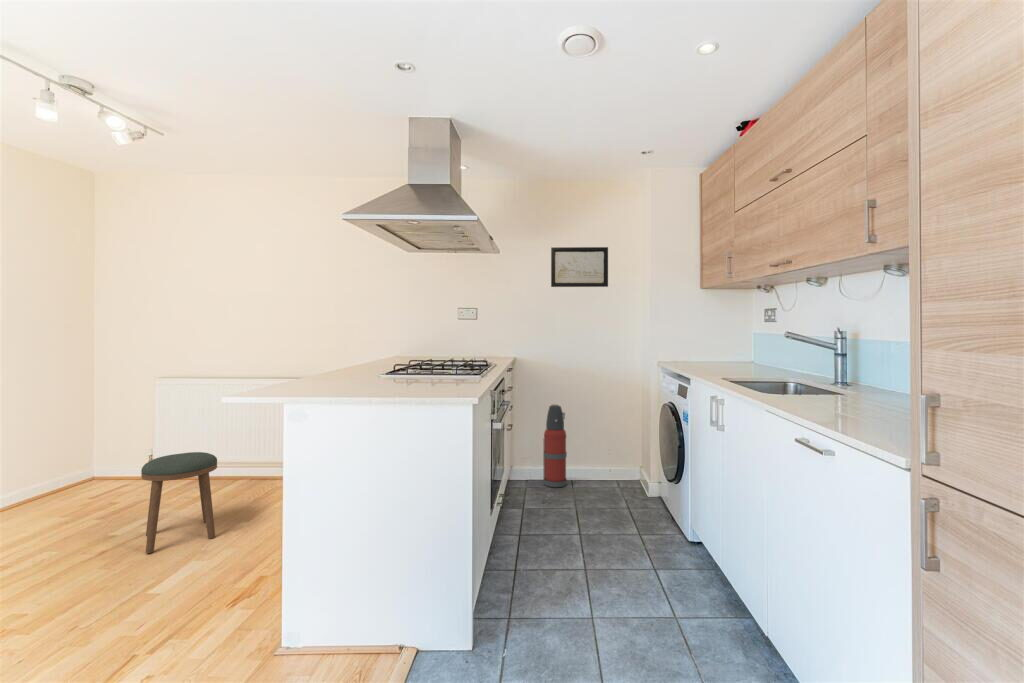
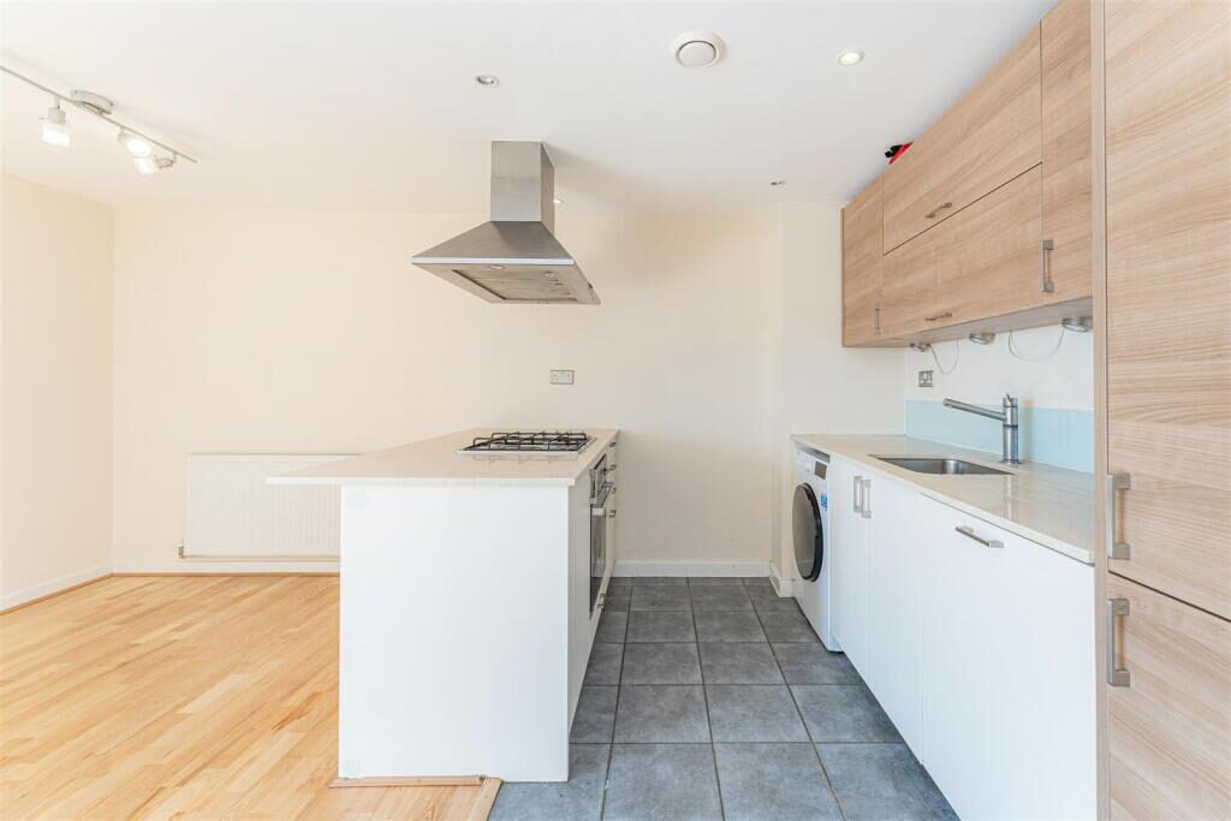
- wall art (579, 267)
- stool (177, 479)
- fire extinguisher (554, 444)
